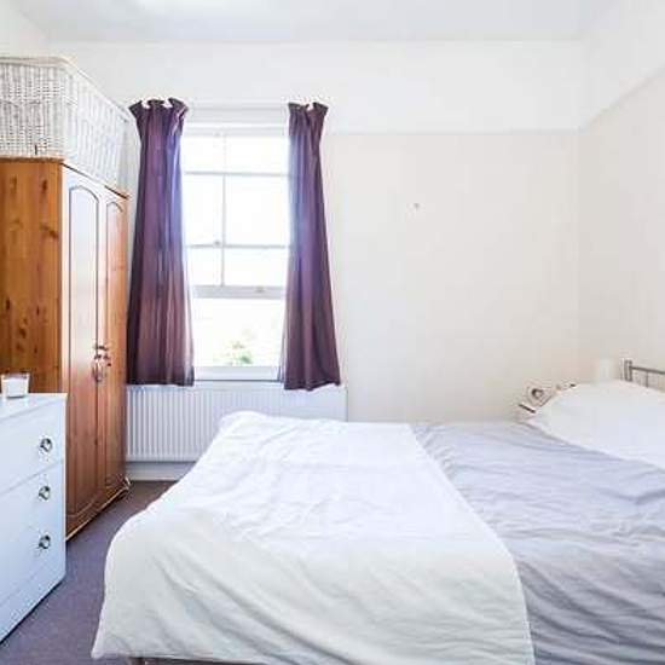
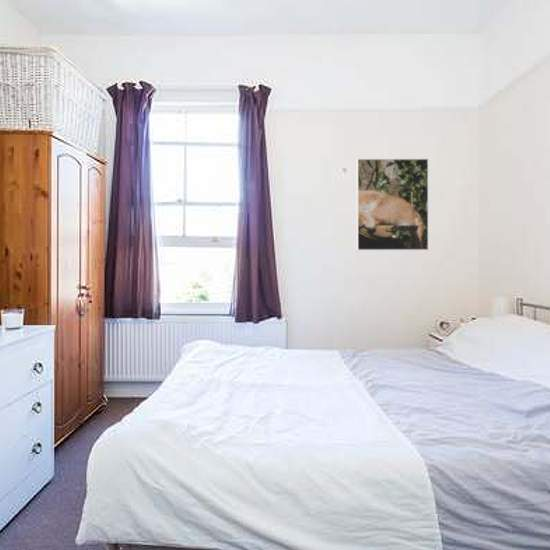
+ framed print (392, 204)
